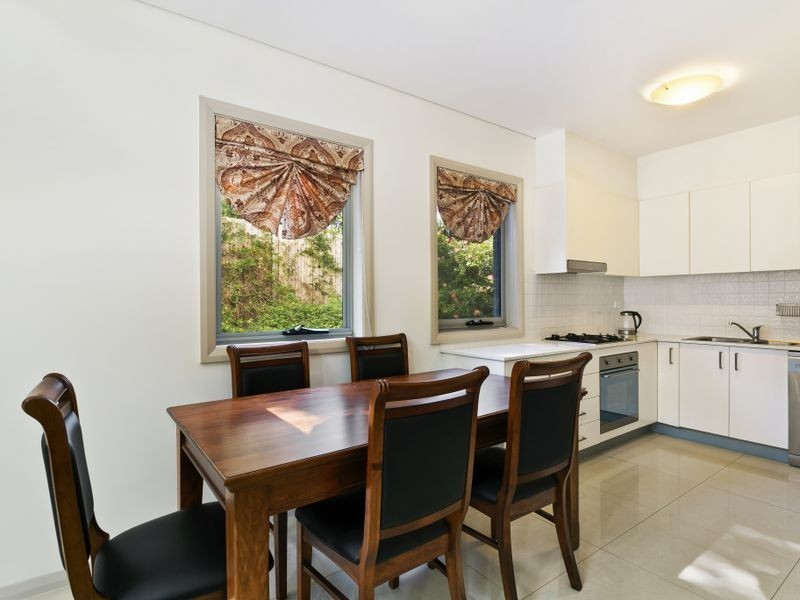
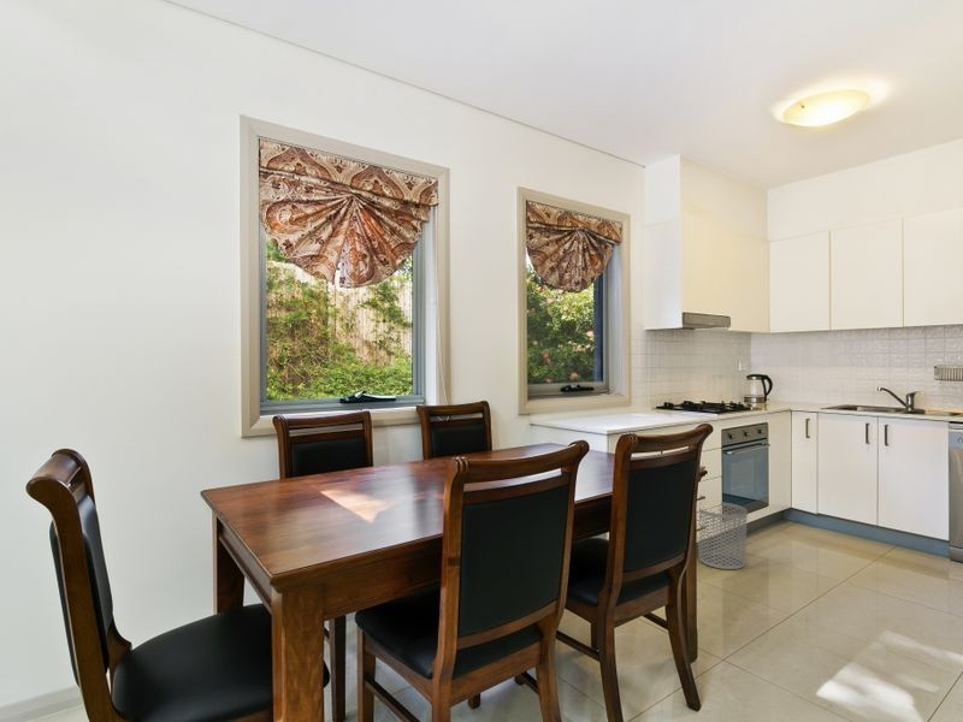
+ waste bin (721, 534)
